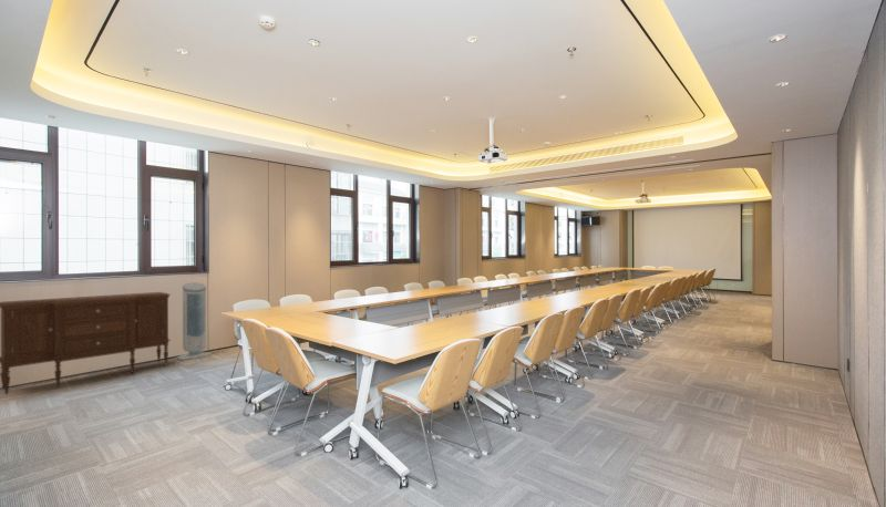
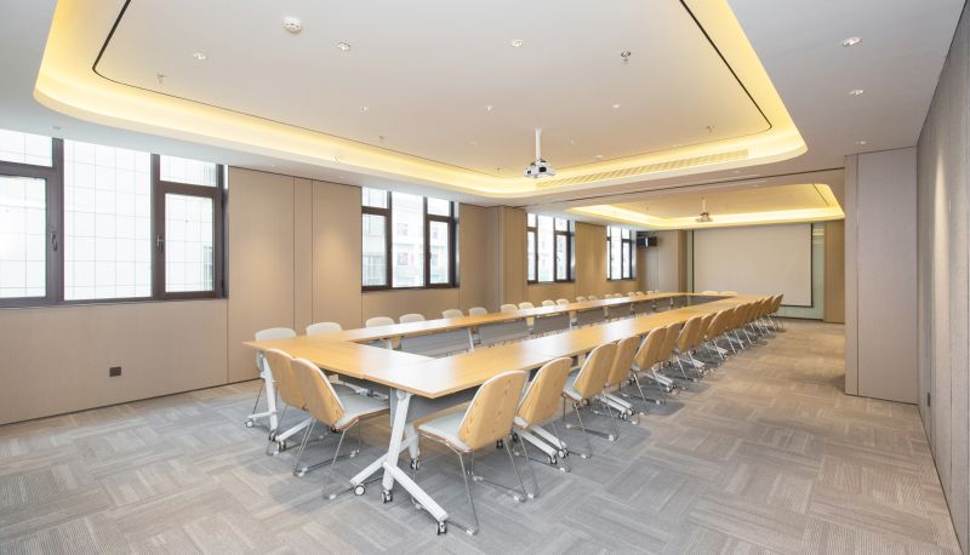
- air purifier (194, 319)
- sideboard (93, 337)
